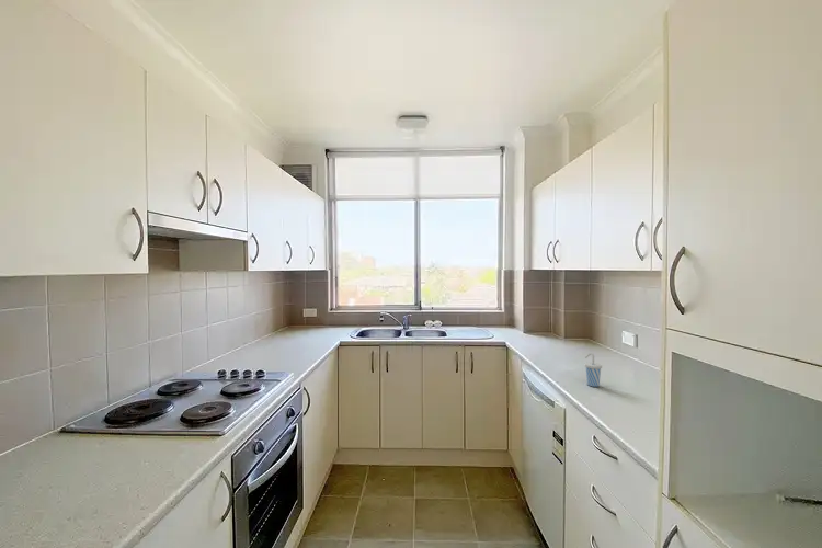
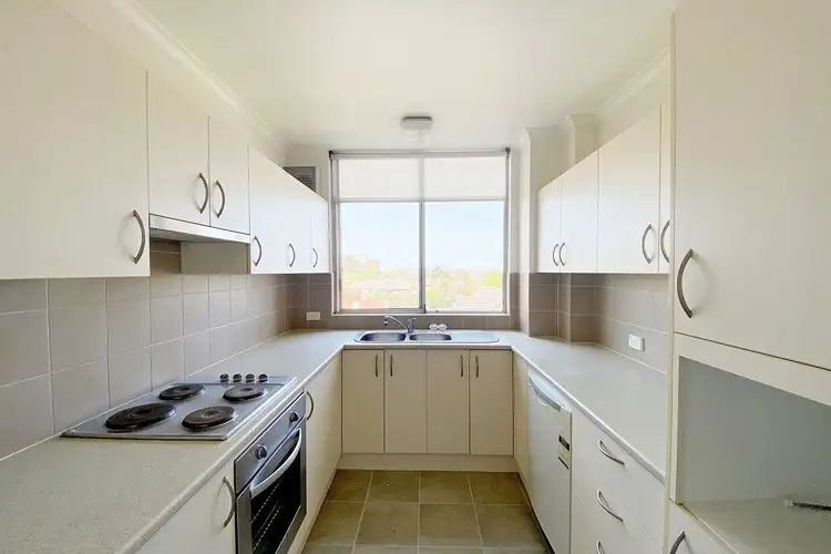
- cup (592, 368)
